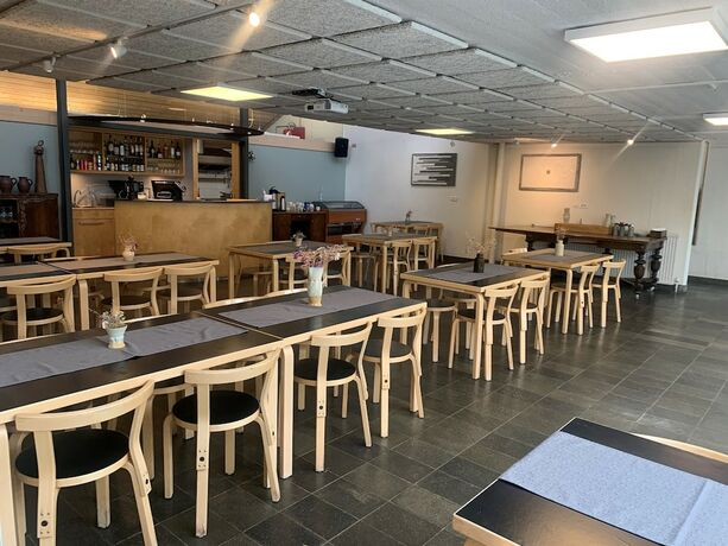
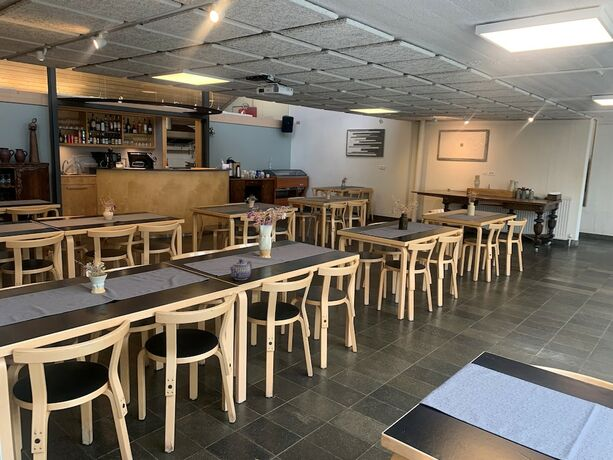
+ teapot (240, 269)
